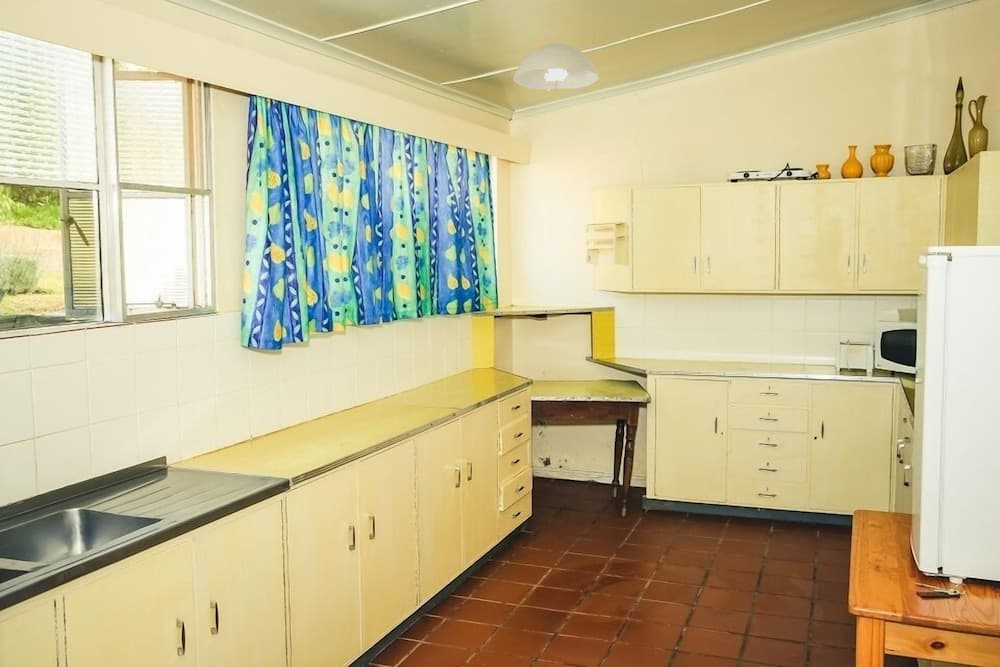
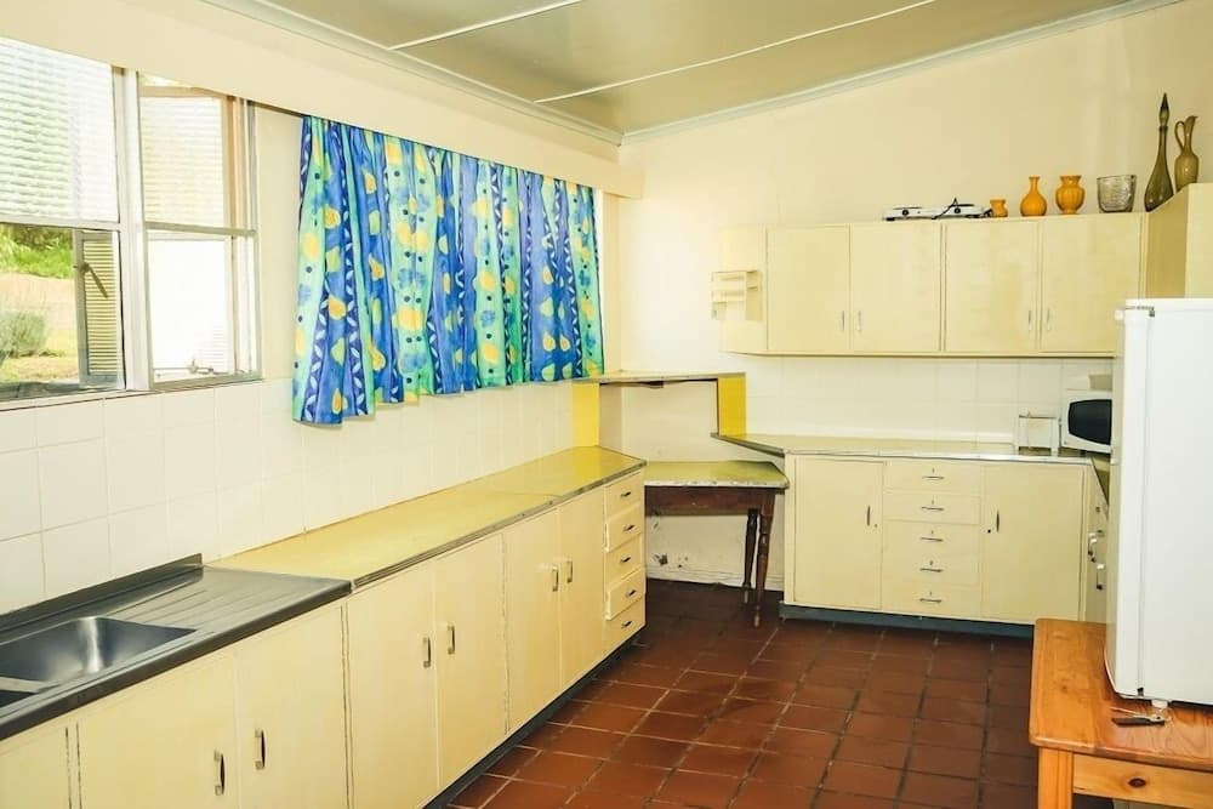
- ceiling light (556, 67)
